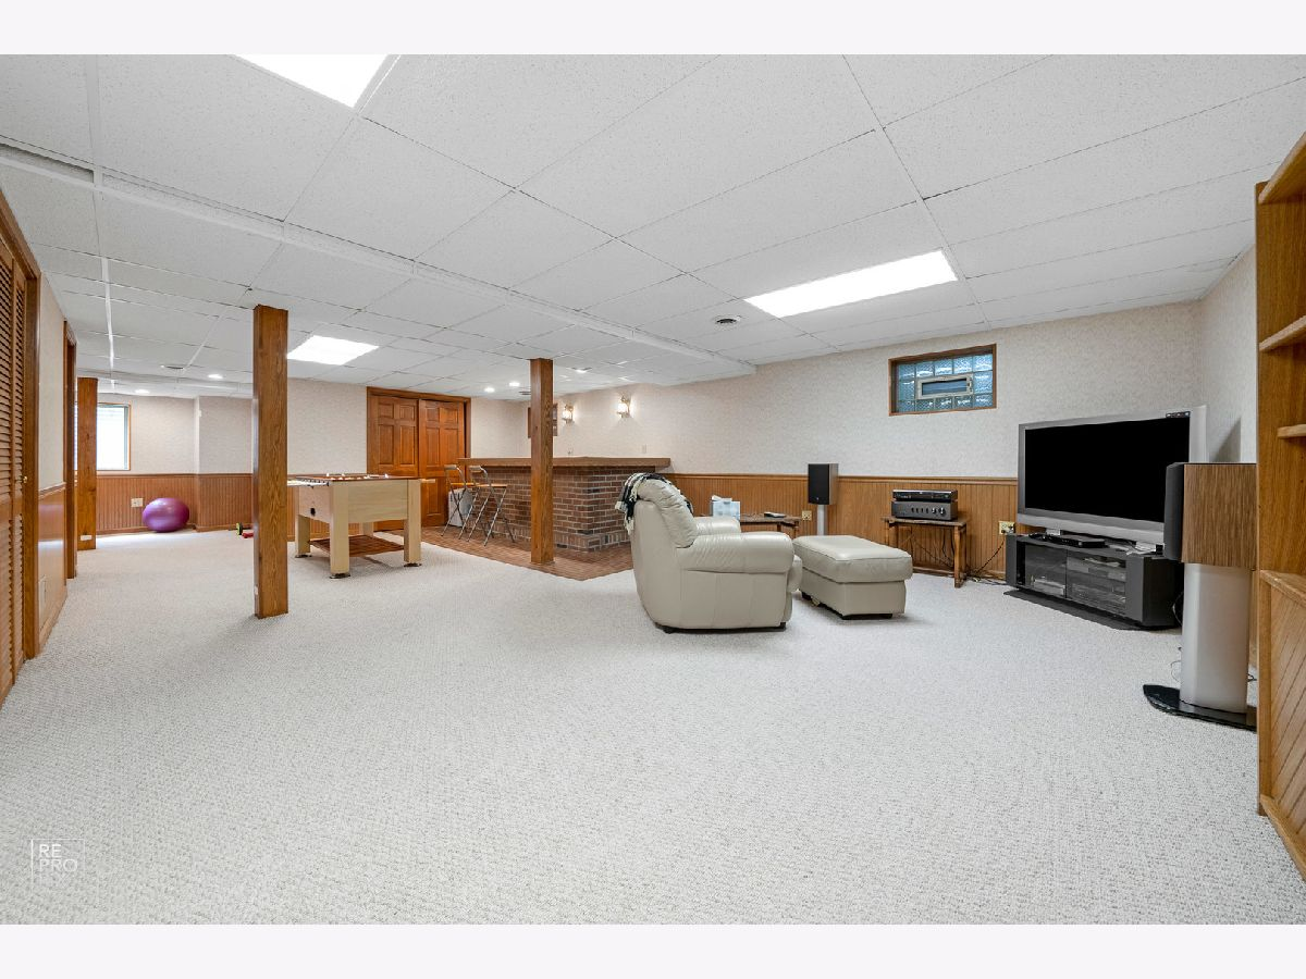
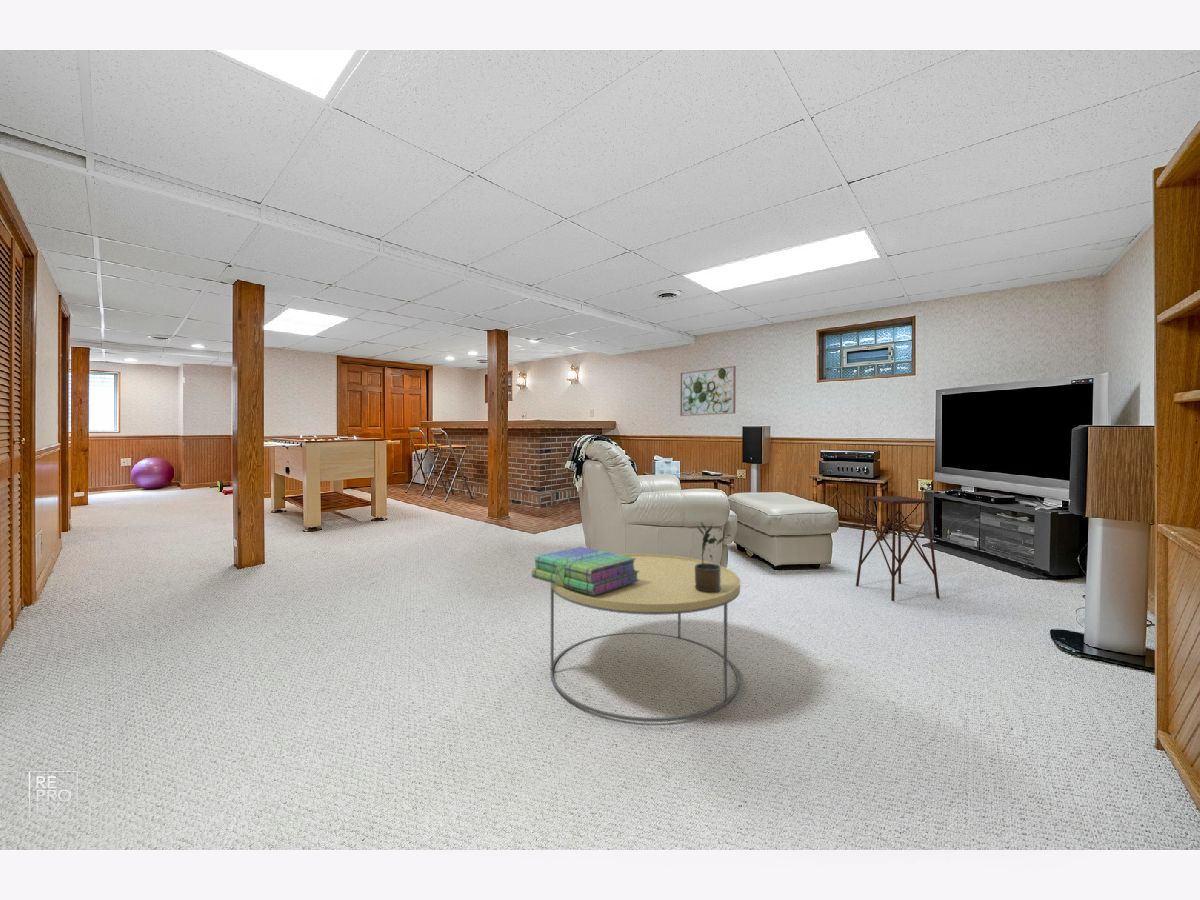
+ side table (898, 545)
+ potted plant (710, 554)
+ coffee table (644, 614)
+ stack of books (584, 567)
+ wall art (706, 392)
